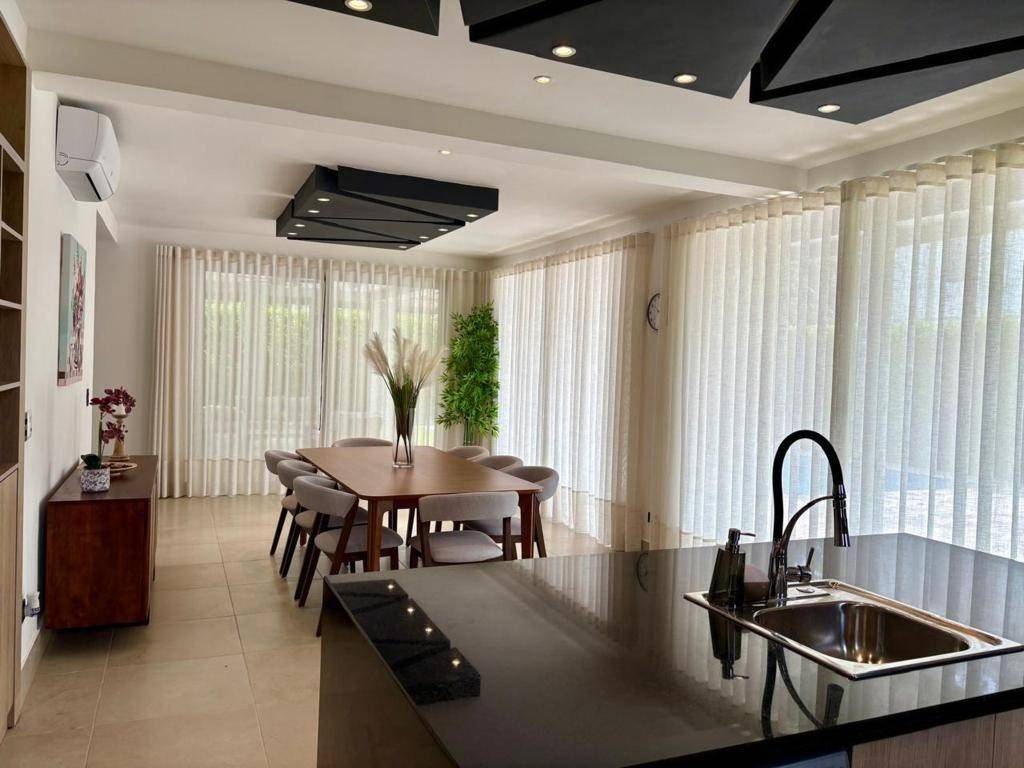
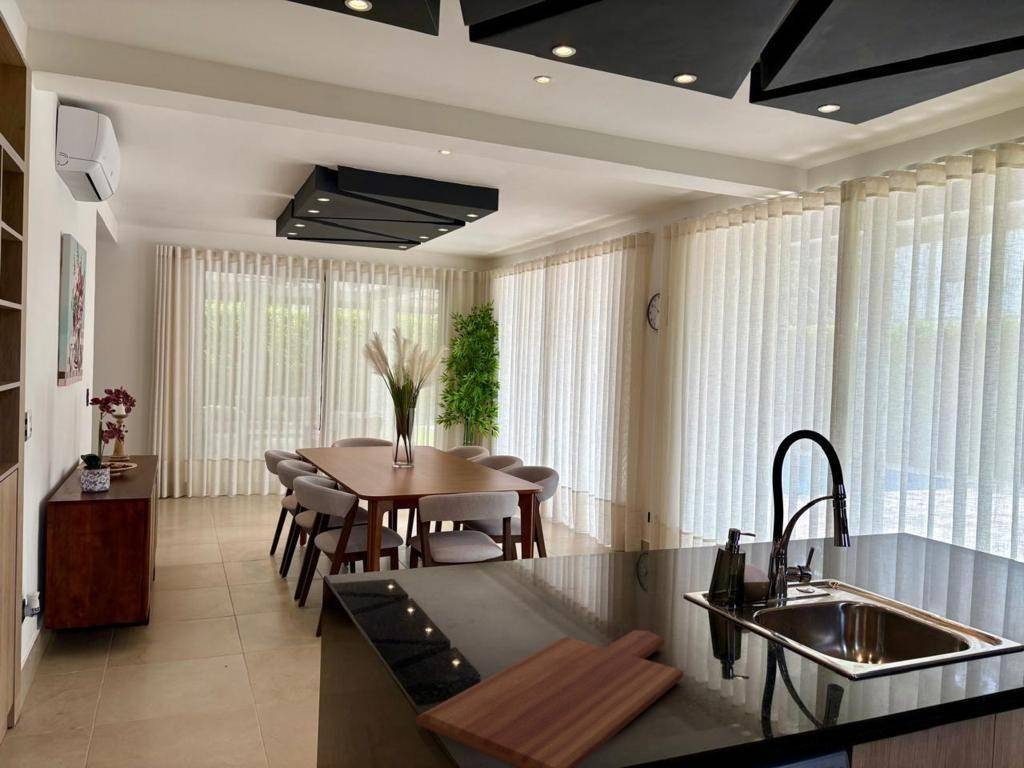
+ cutting board (565, 692)
